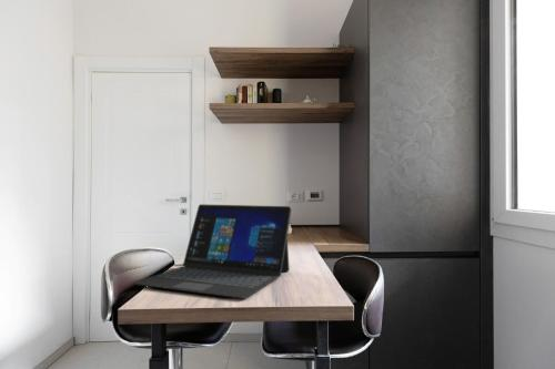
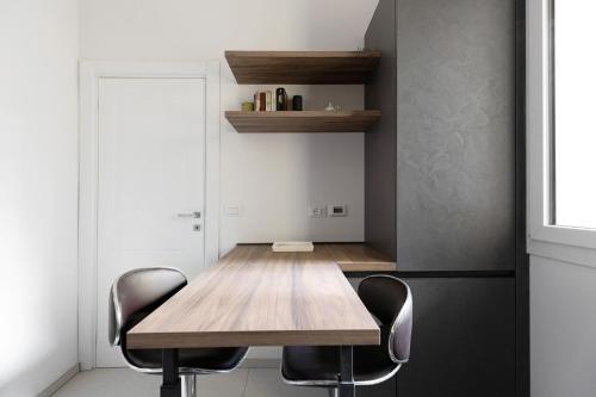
- laptop (218, 242)
